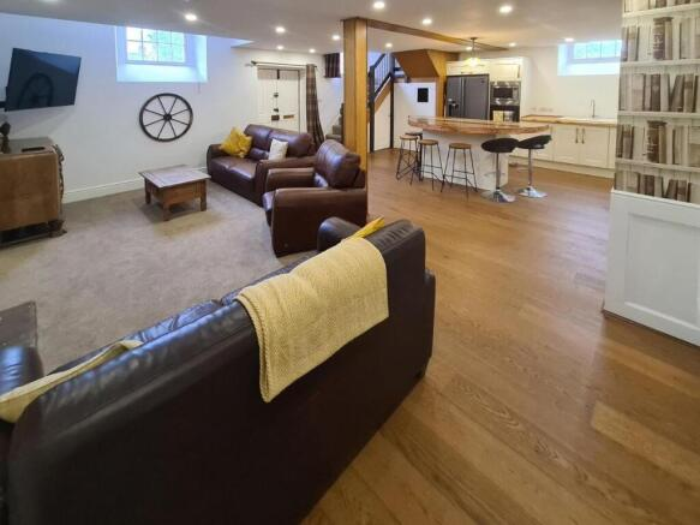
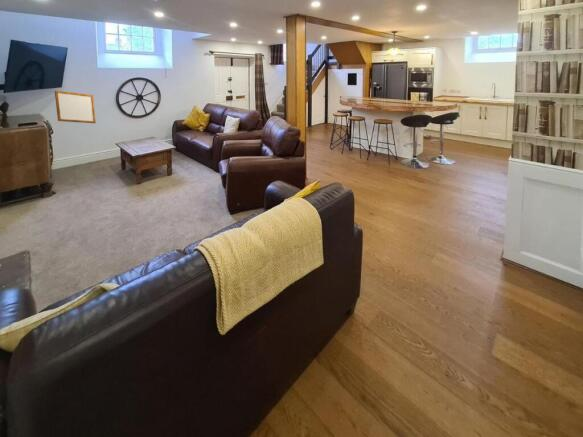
+ writing board (76, 107)
